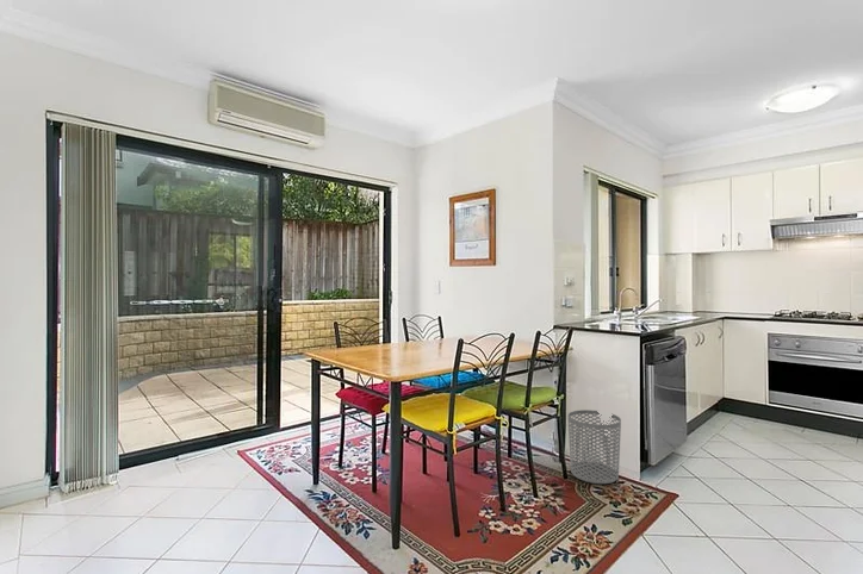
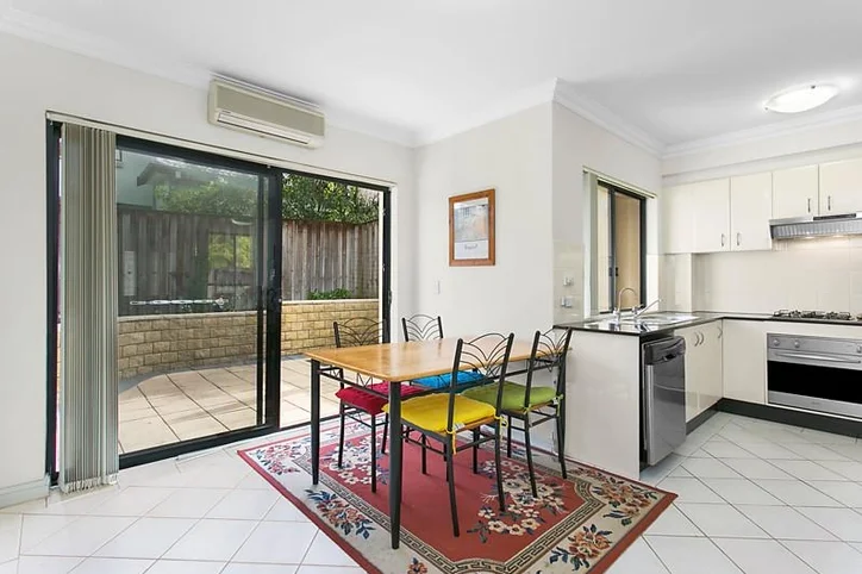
- waste bin (594, 445)
